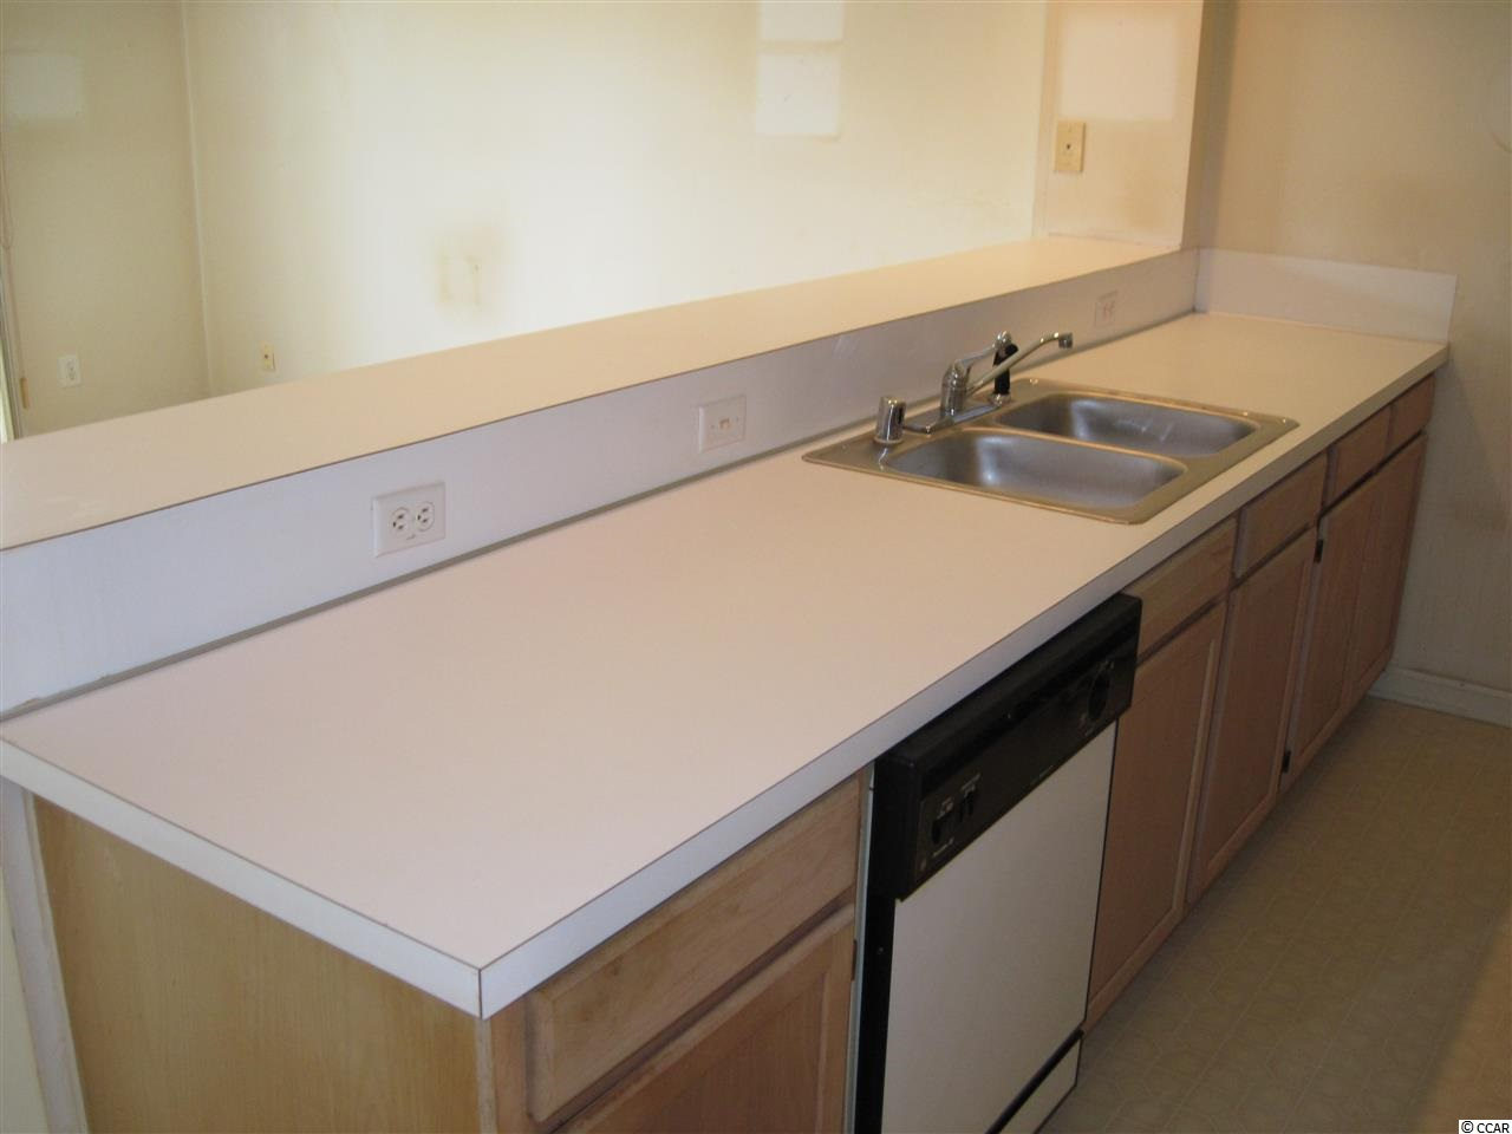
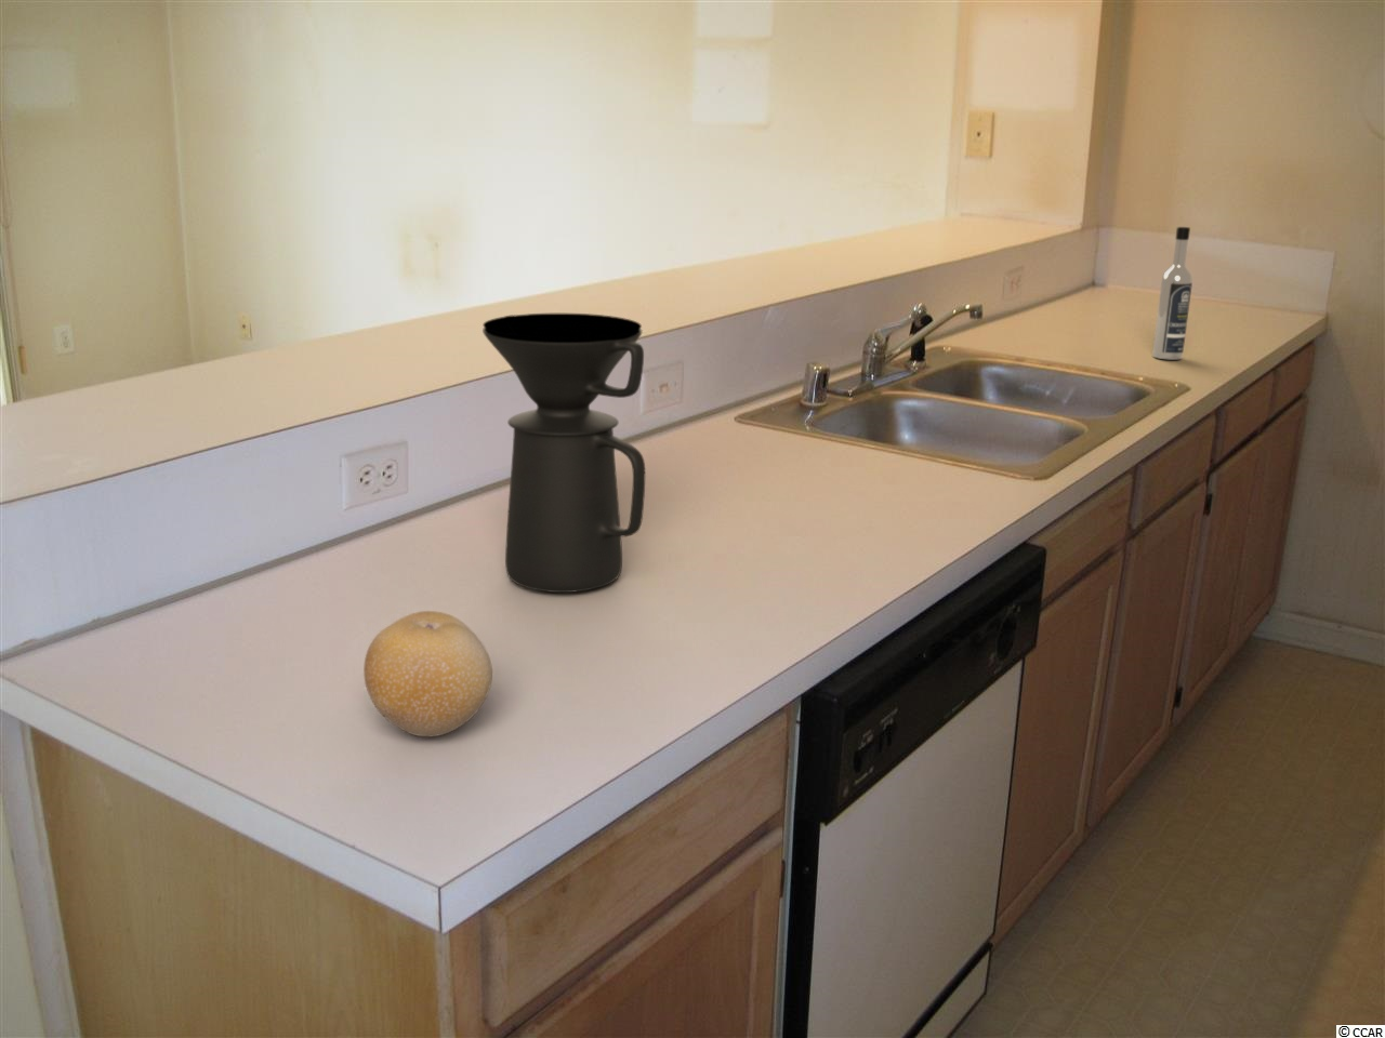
+ coffee maker (563, 454)
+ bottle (1176, 293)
+ fruit (429, 674)
